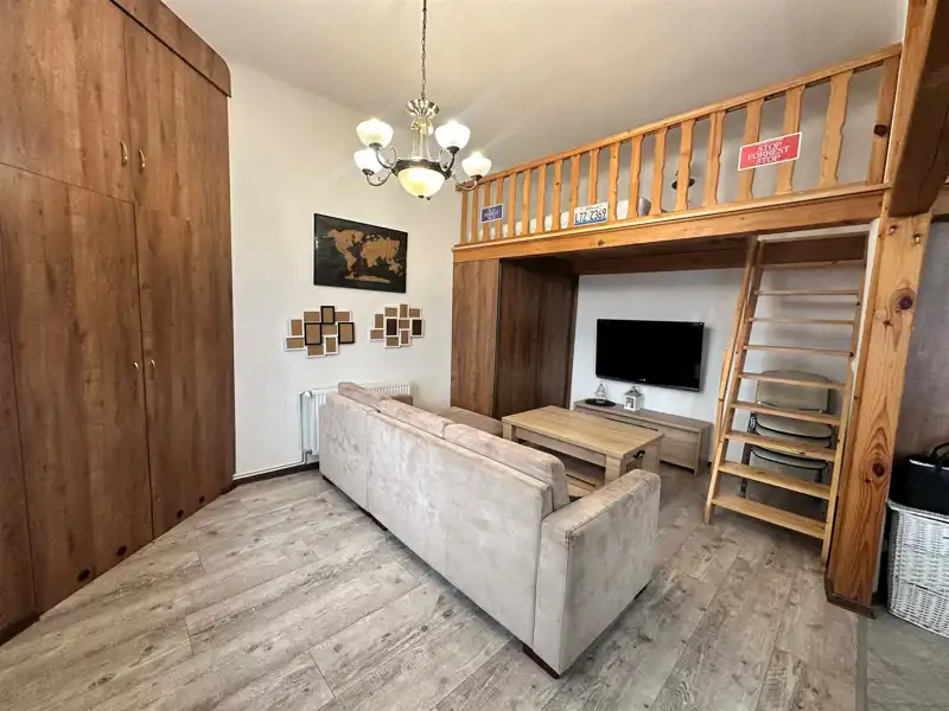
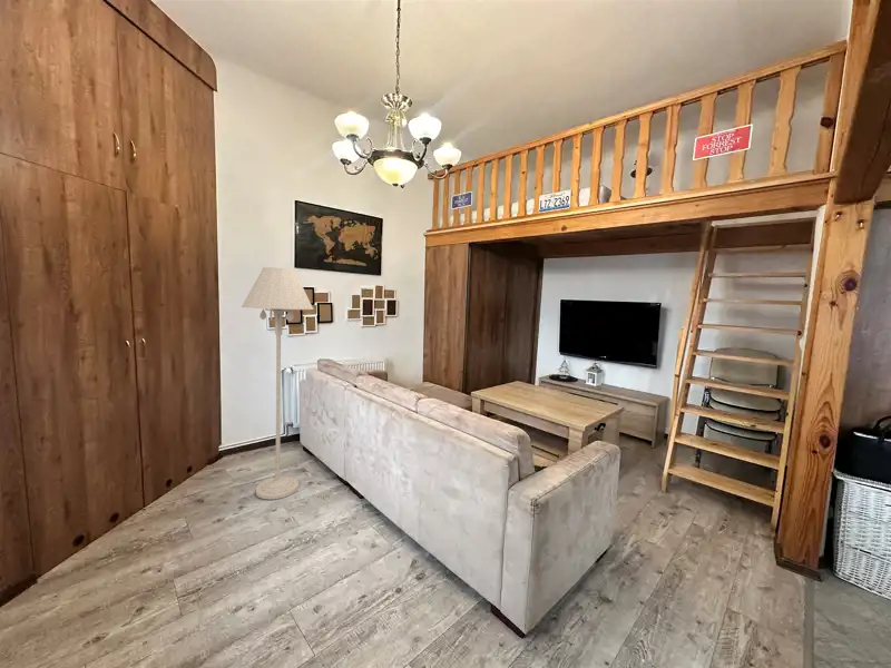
+ floor lamp (278, 381)
